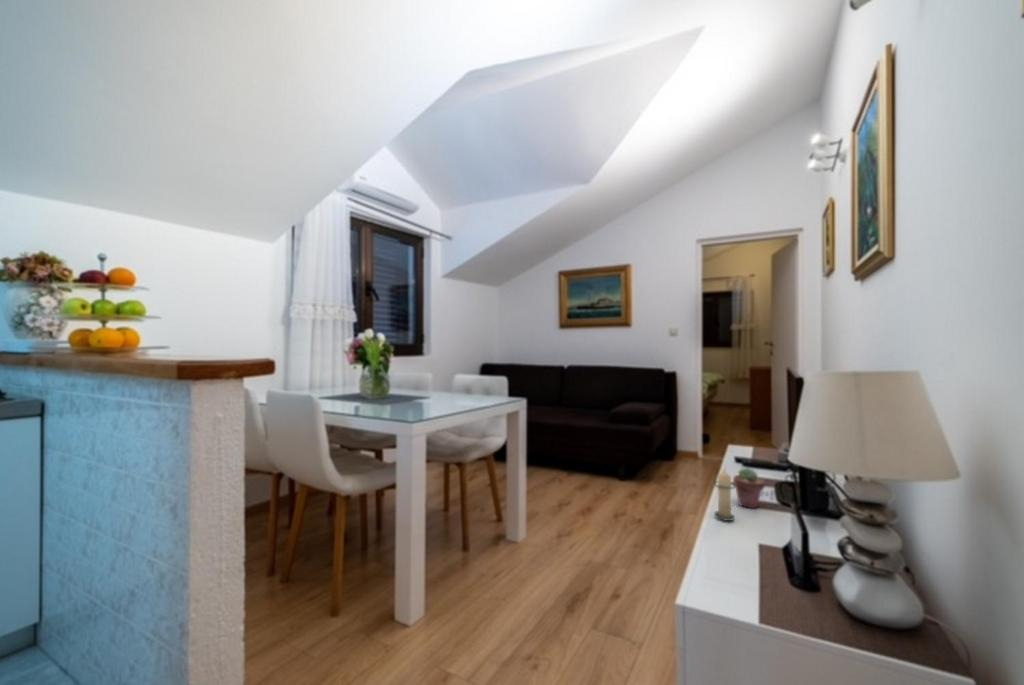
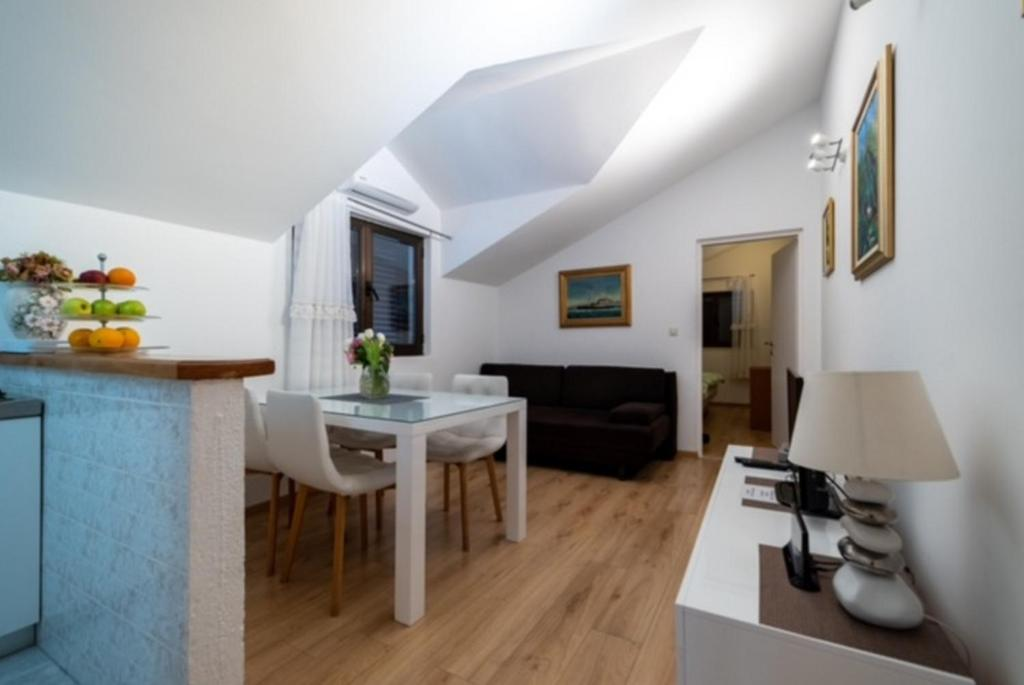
- potted succulent (748, 486)
- candle (724, 493)
